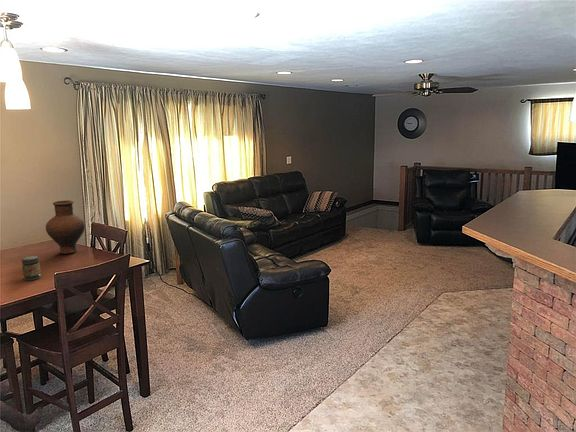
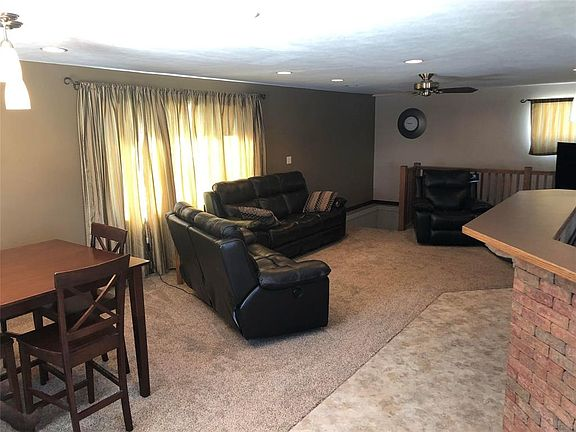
- vase (65, 227)
- jar (31, 268)
